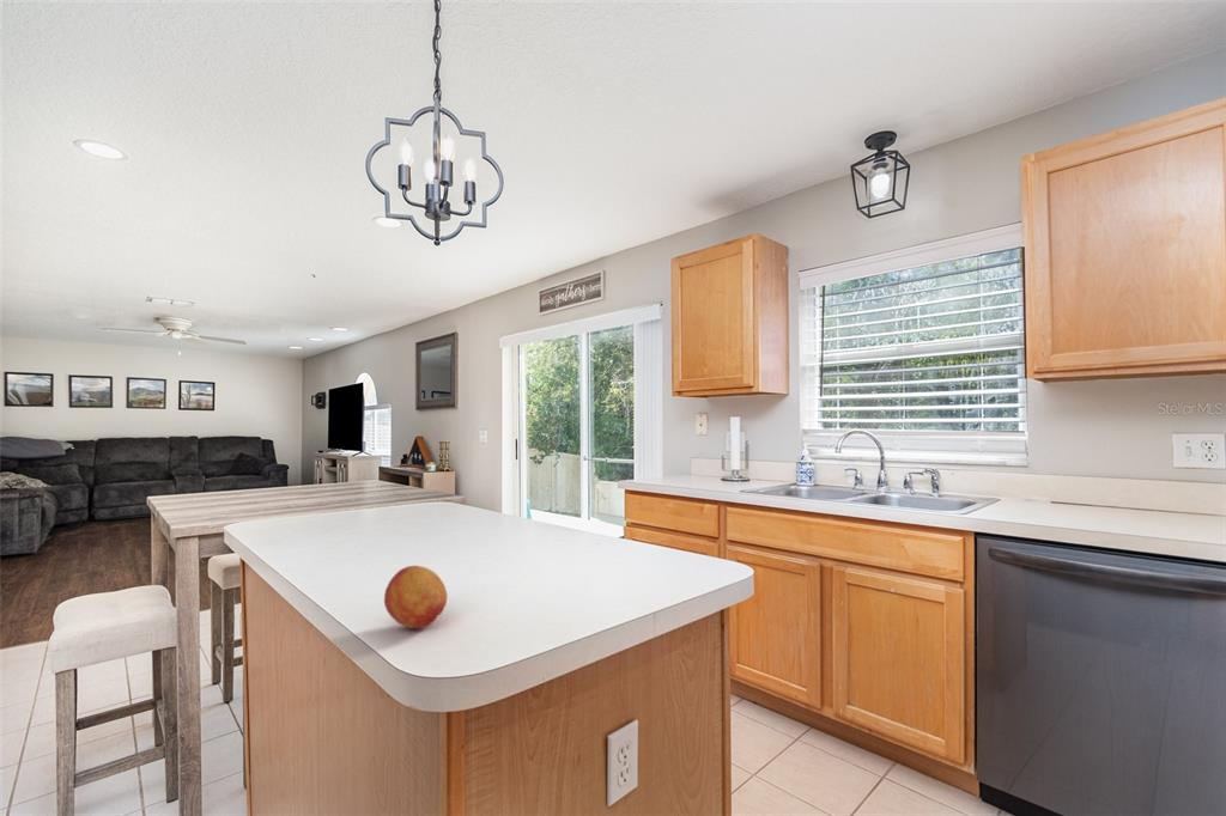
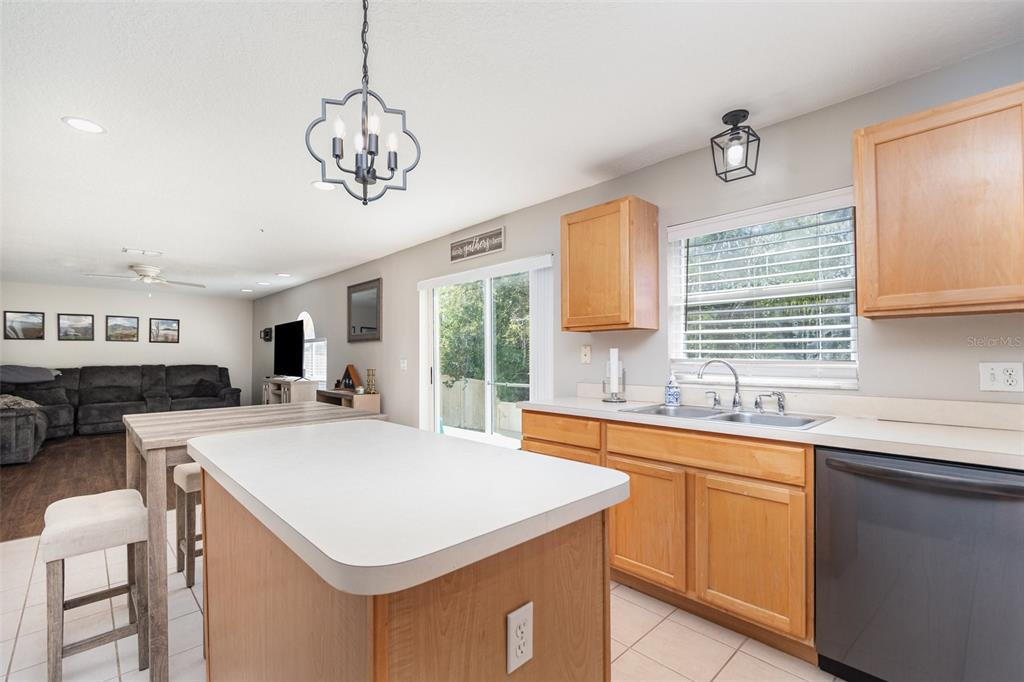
- fruit (417, 595)
